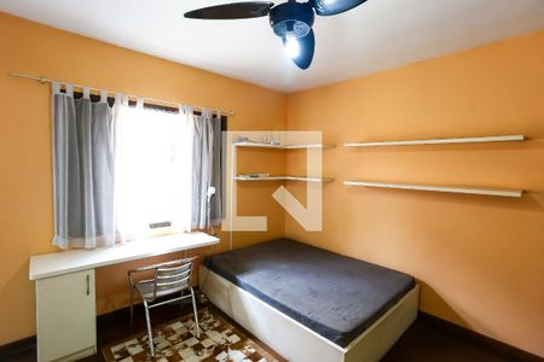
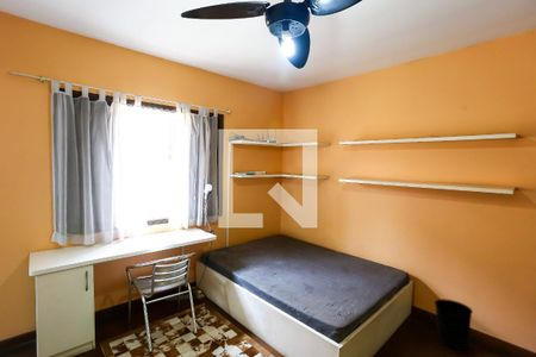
+ wastebasket (453, 324)
